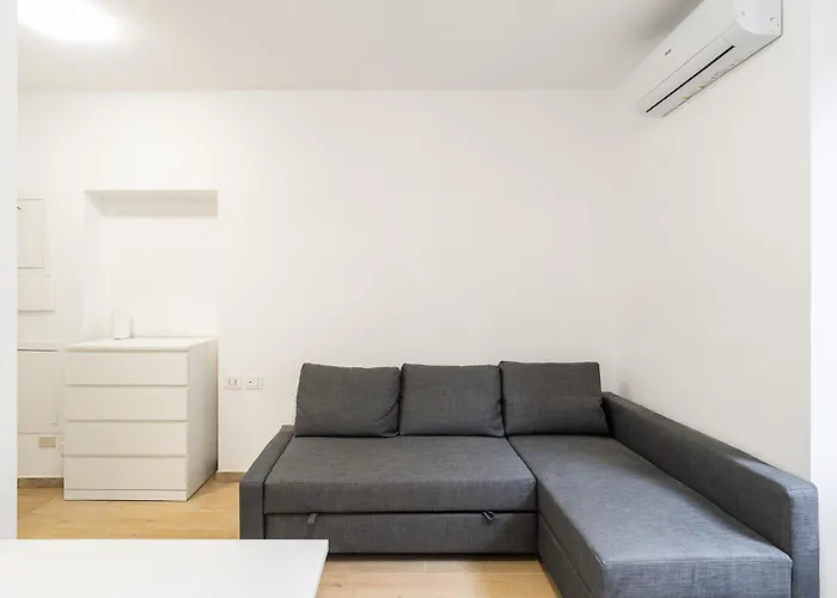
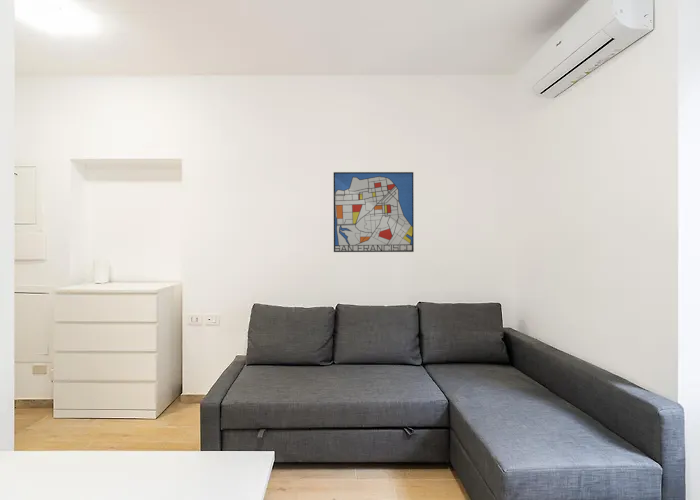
+ wall art (373, 212)
